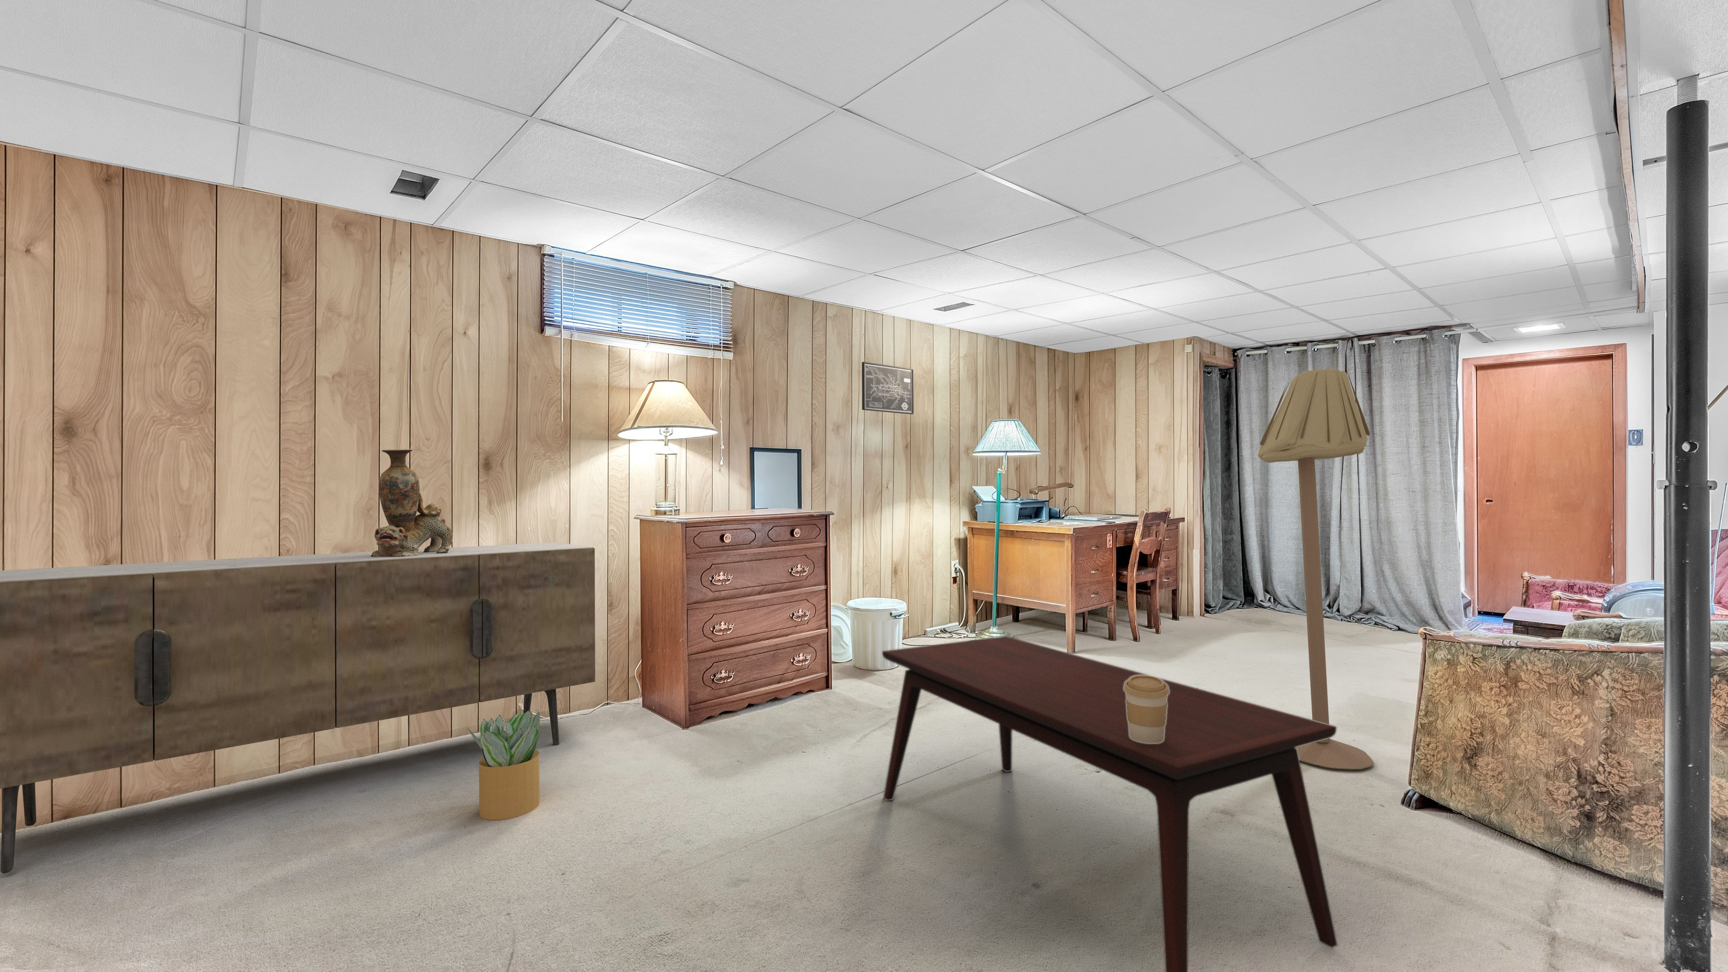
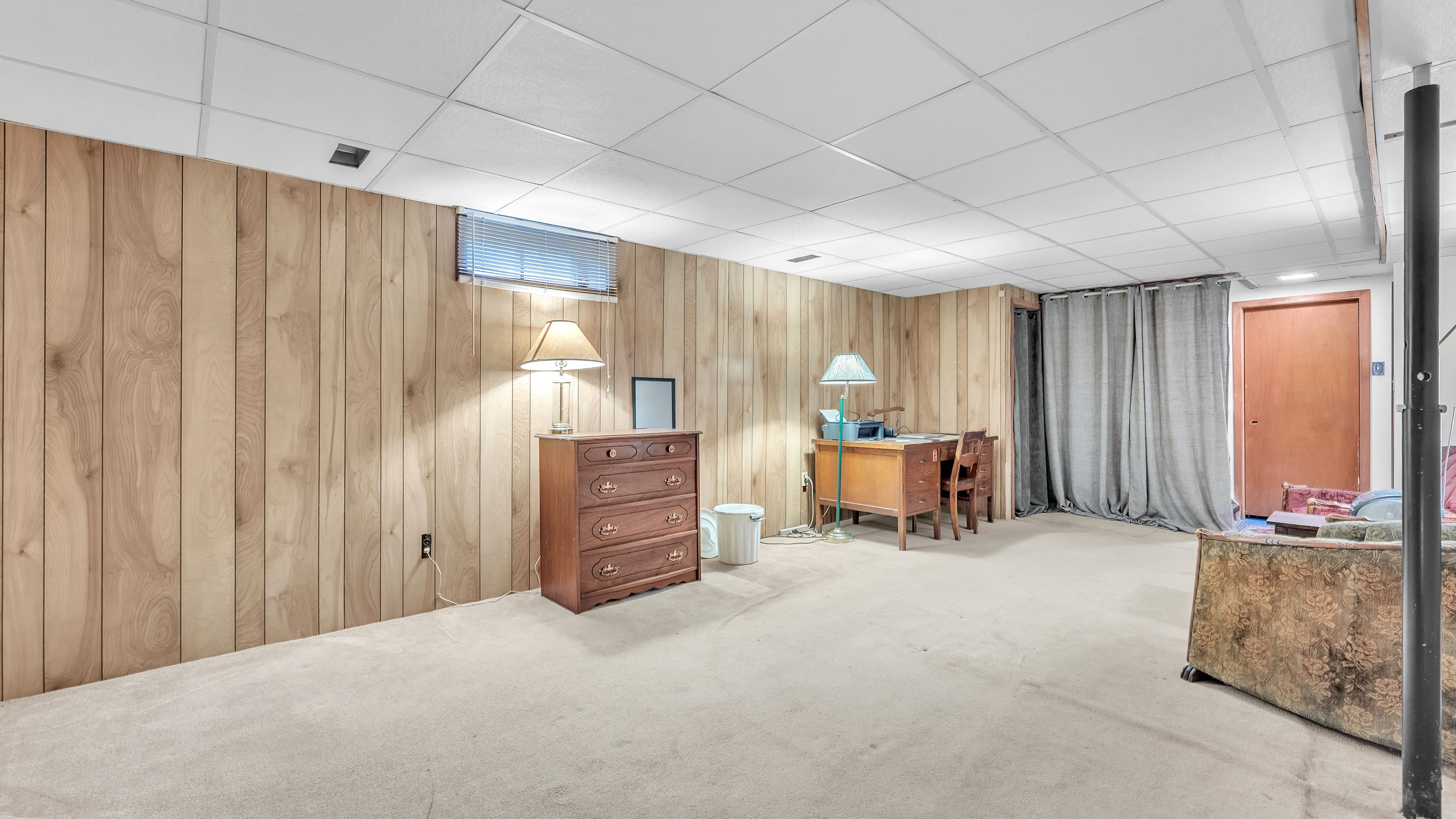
- sideboard (328, 671)
- coffee table (1072, 756)
- vase with dog figurine (412, 501)
- potted plant (504, 763)
- coffee cup (1146, 707)
- wall art (888, 389)
- floor lamp (1314, 564)
